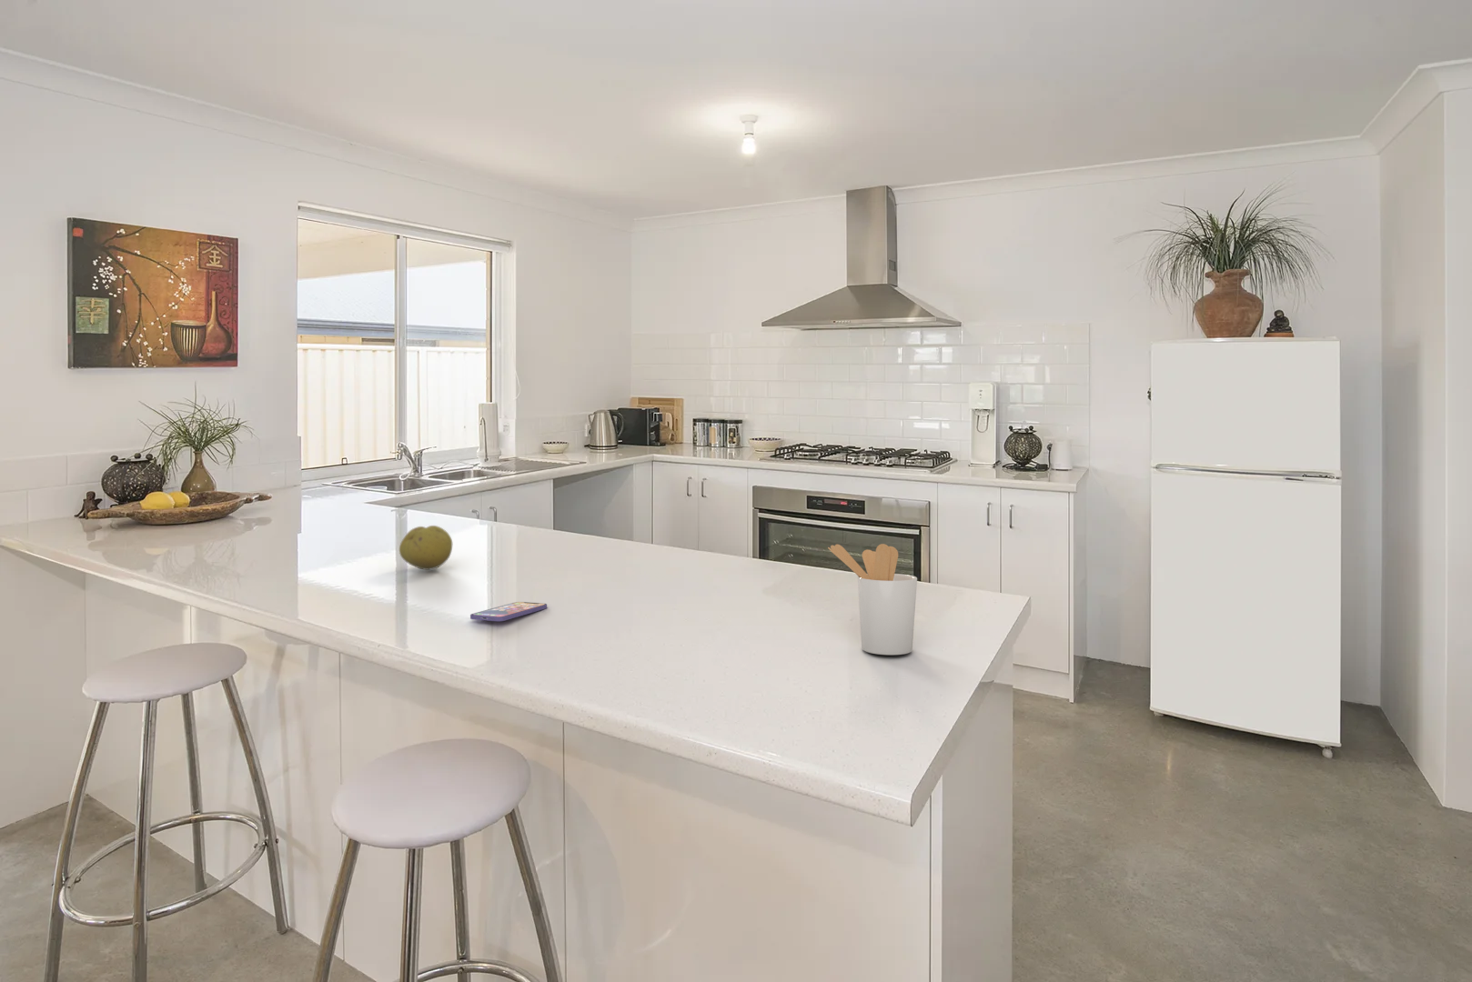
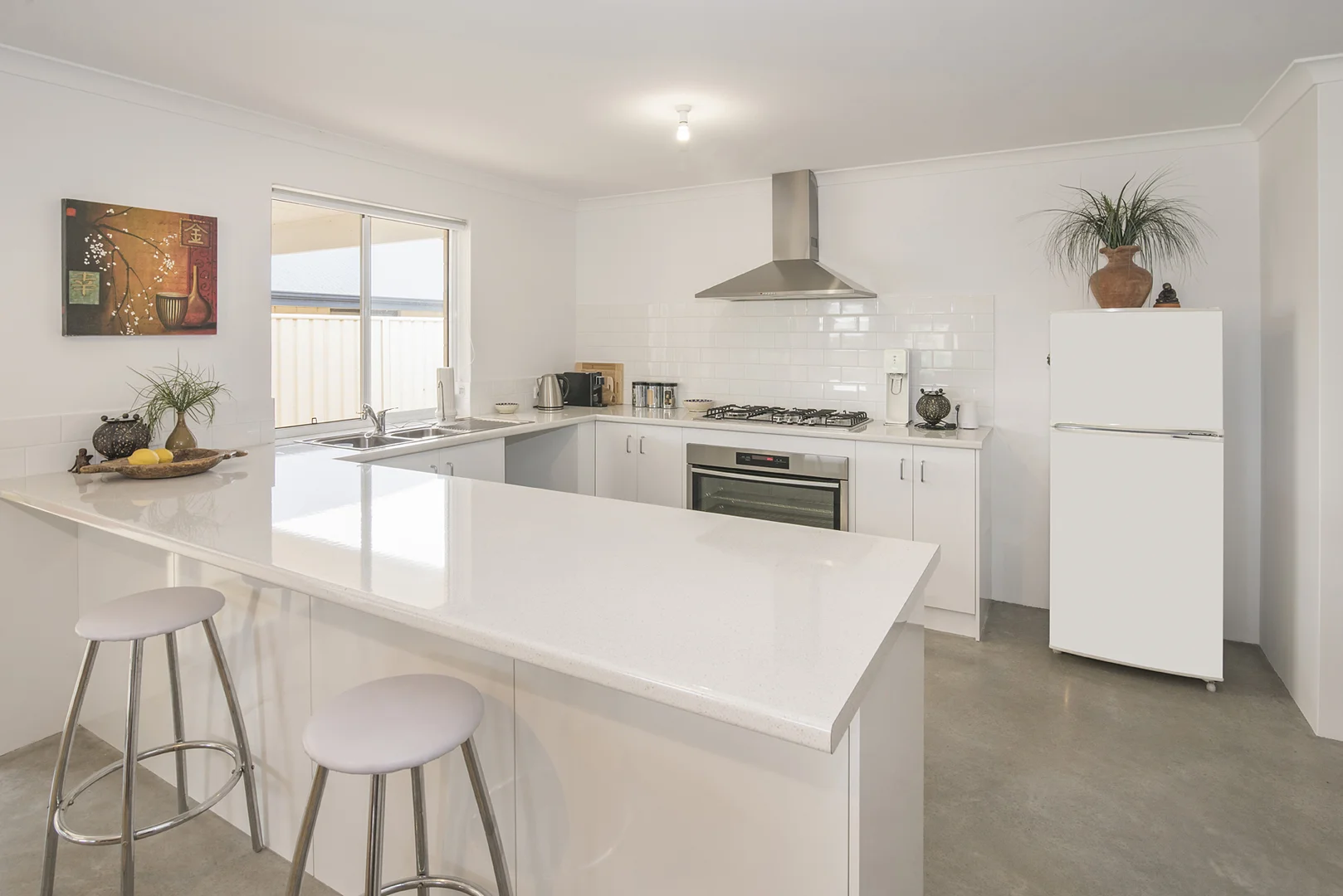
- utensil holder (870, 595)
- smartphone (510, 612)
- fruit (426, 547)
